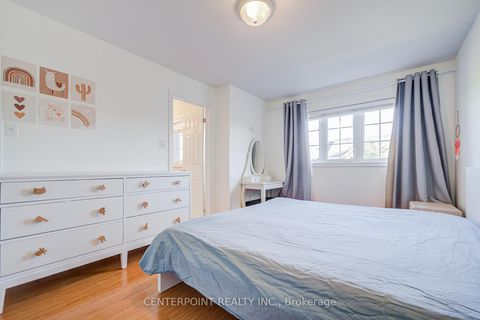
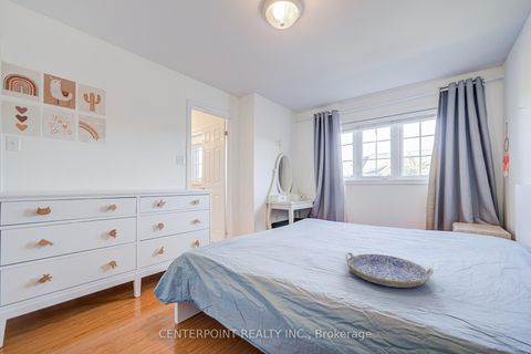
+ serving tray (385, 268)
